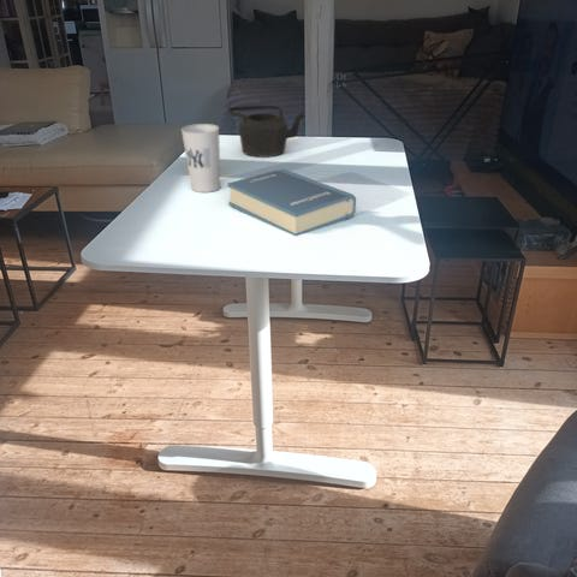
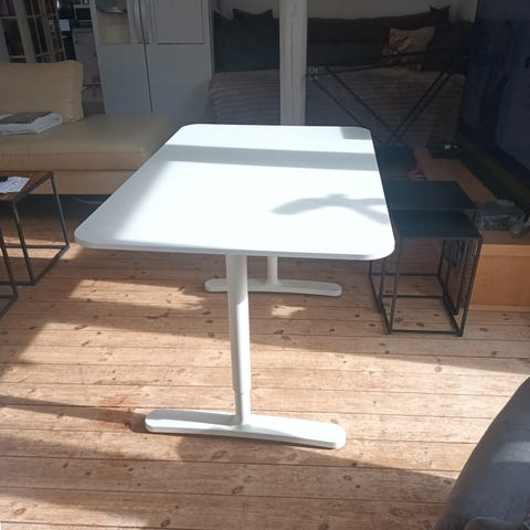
- teapot (266, 130)
- cup (203, 159)
- hardback book (290, 200)
